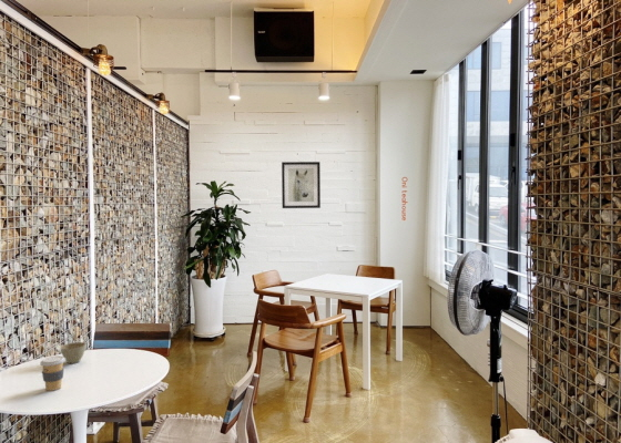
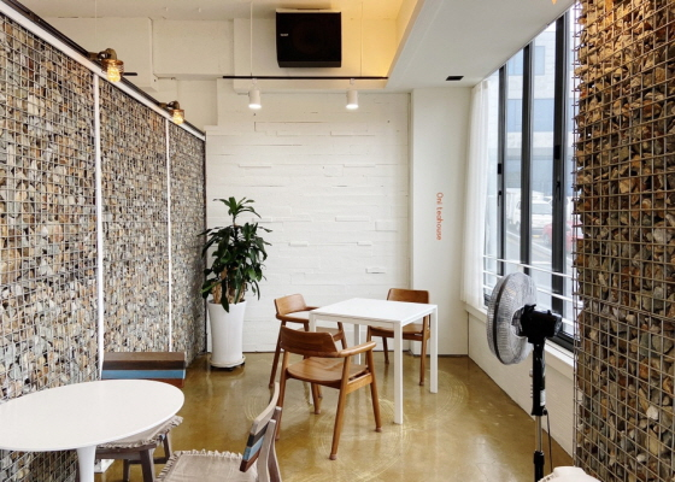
- coffee cup (53, 373)
- wall art (301, 185)
- flower pot (73, 353)
